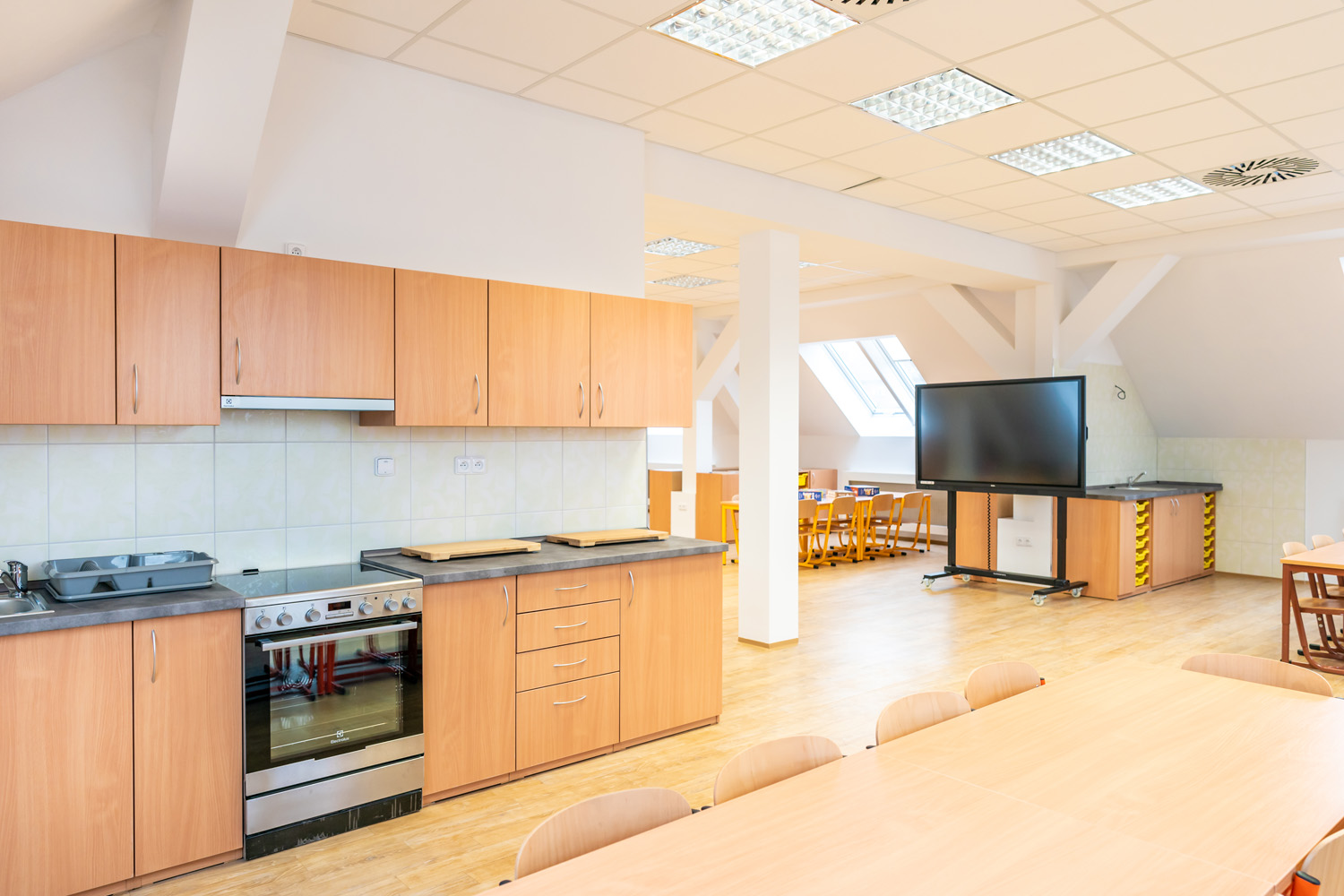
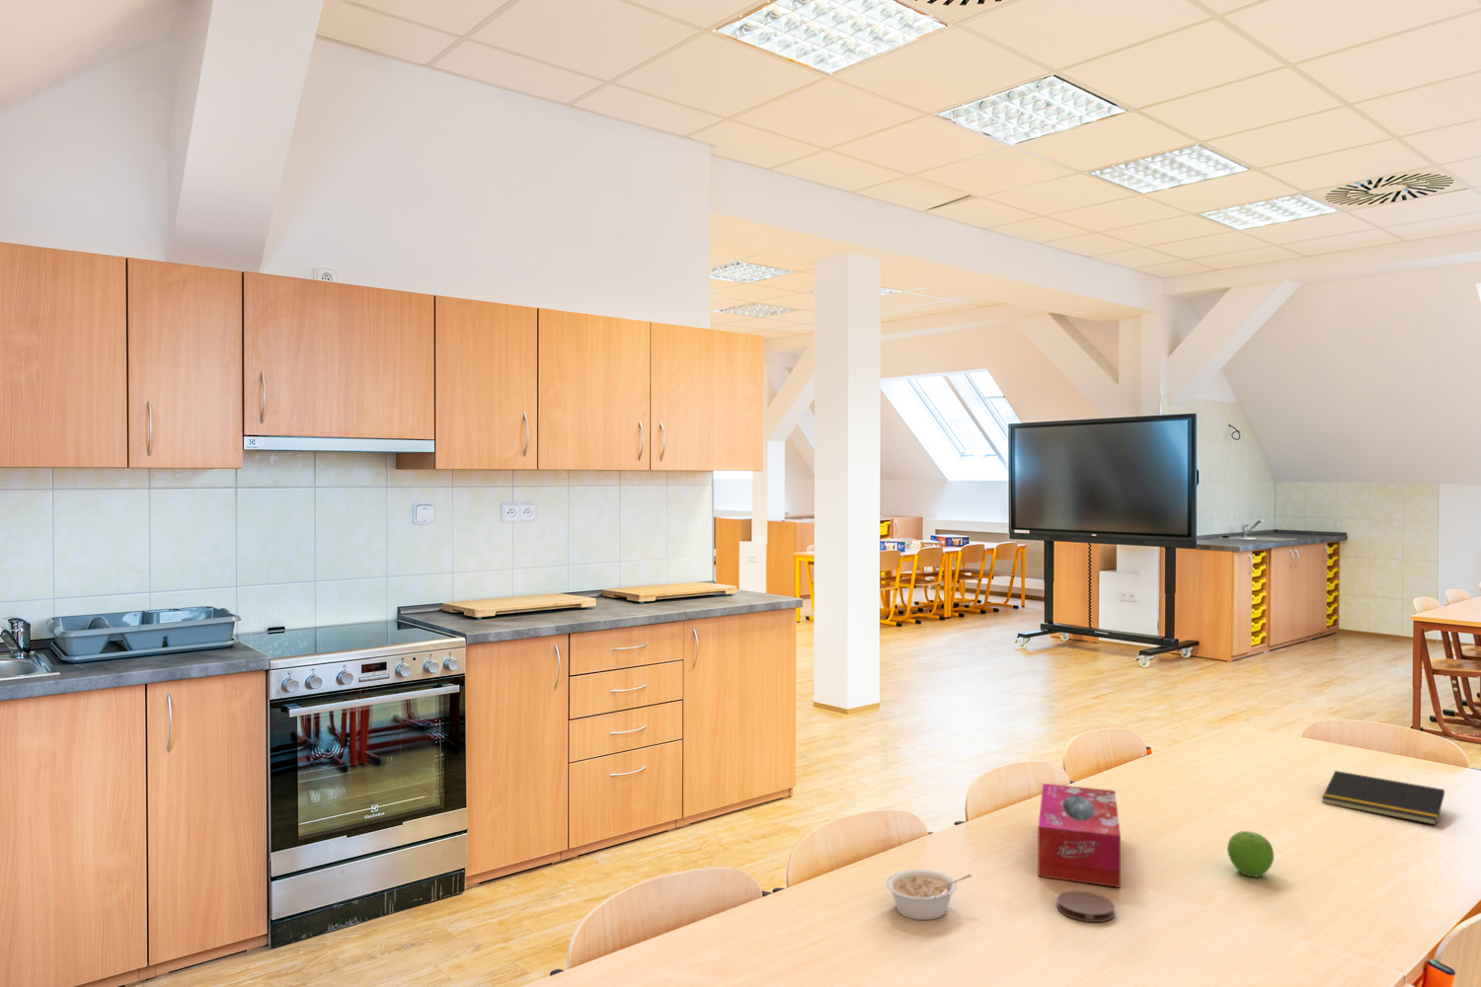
+ tissue box (1078, 831)
+ coaster (1085, 905)
+ fruit (1250, 854)
+ legume (923, 892)
+ notepad (1382, 795)
